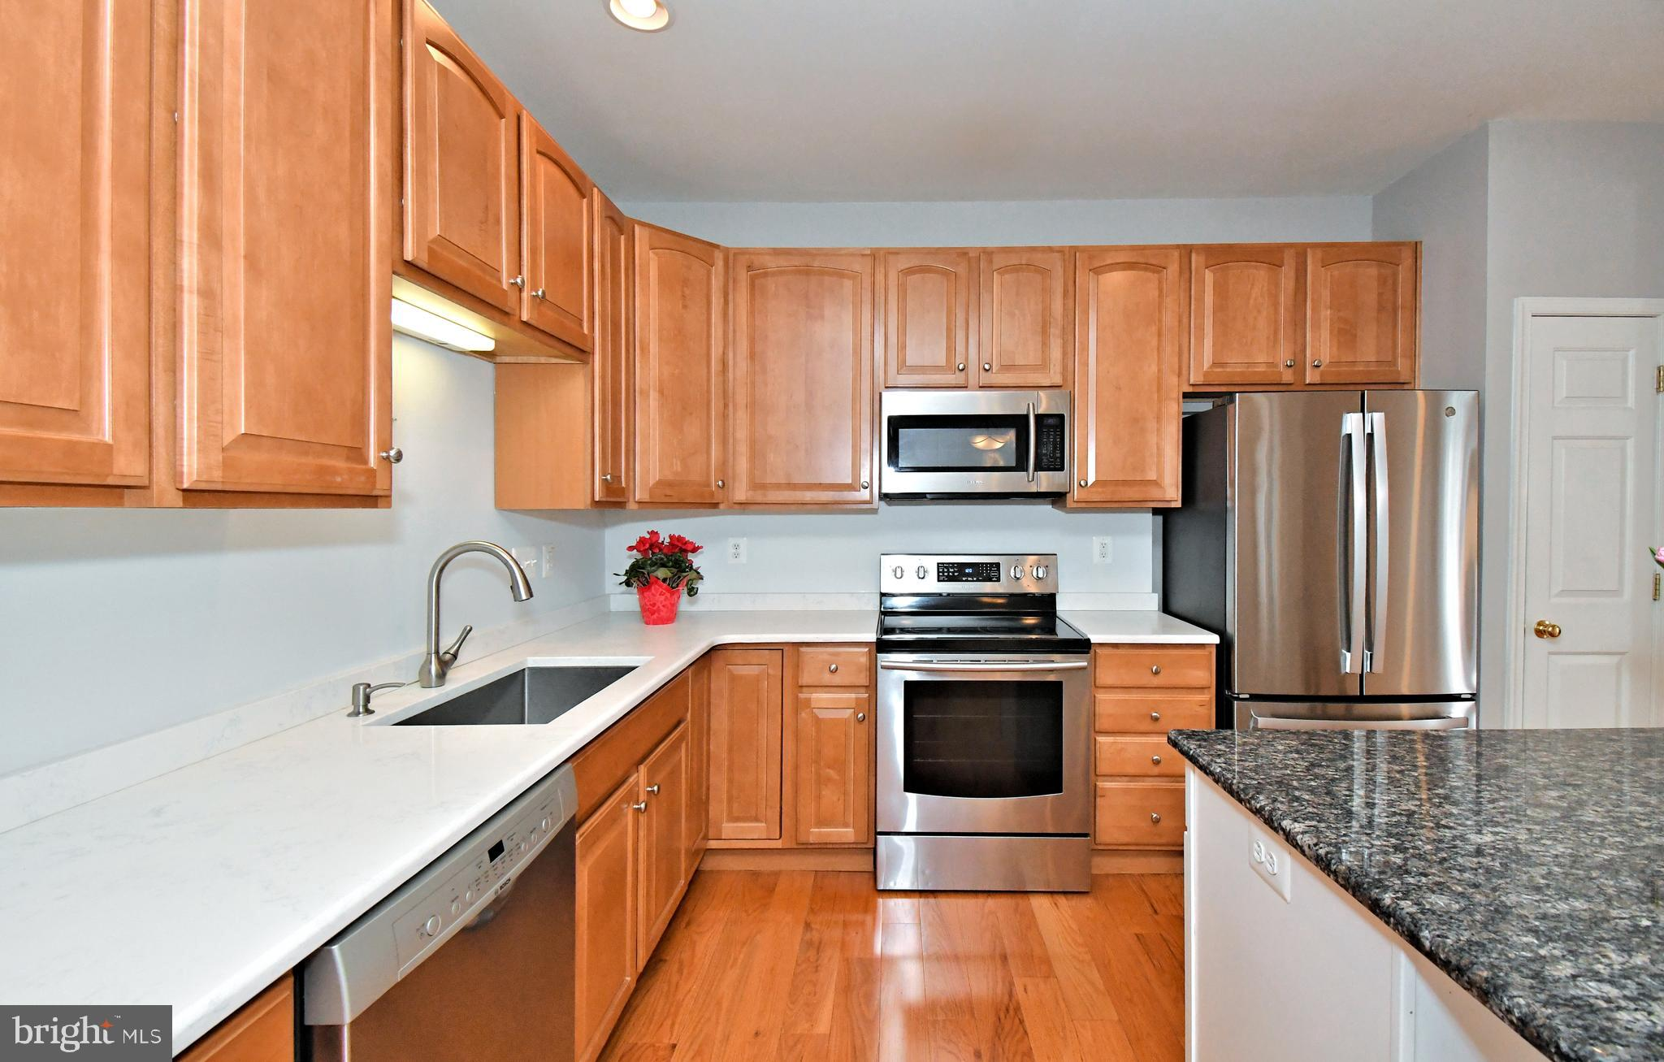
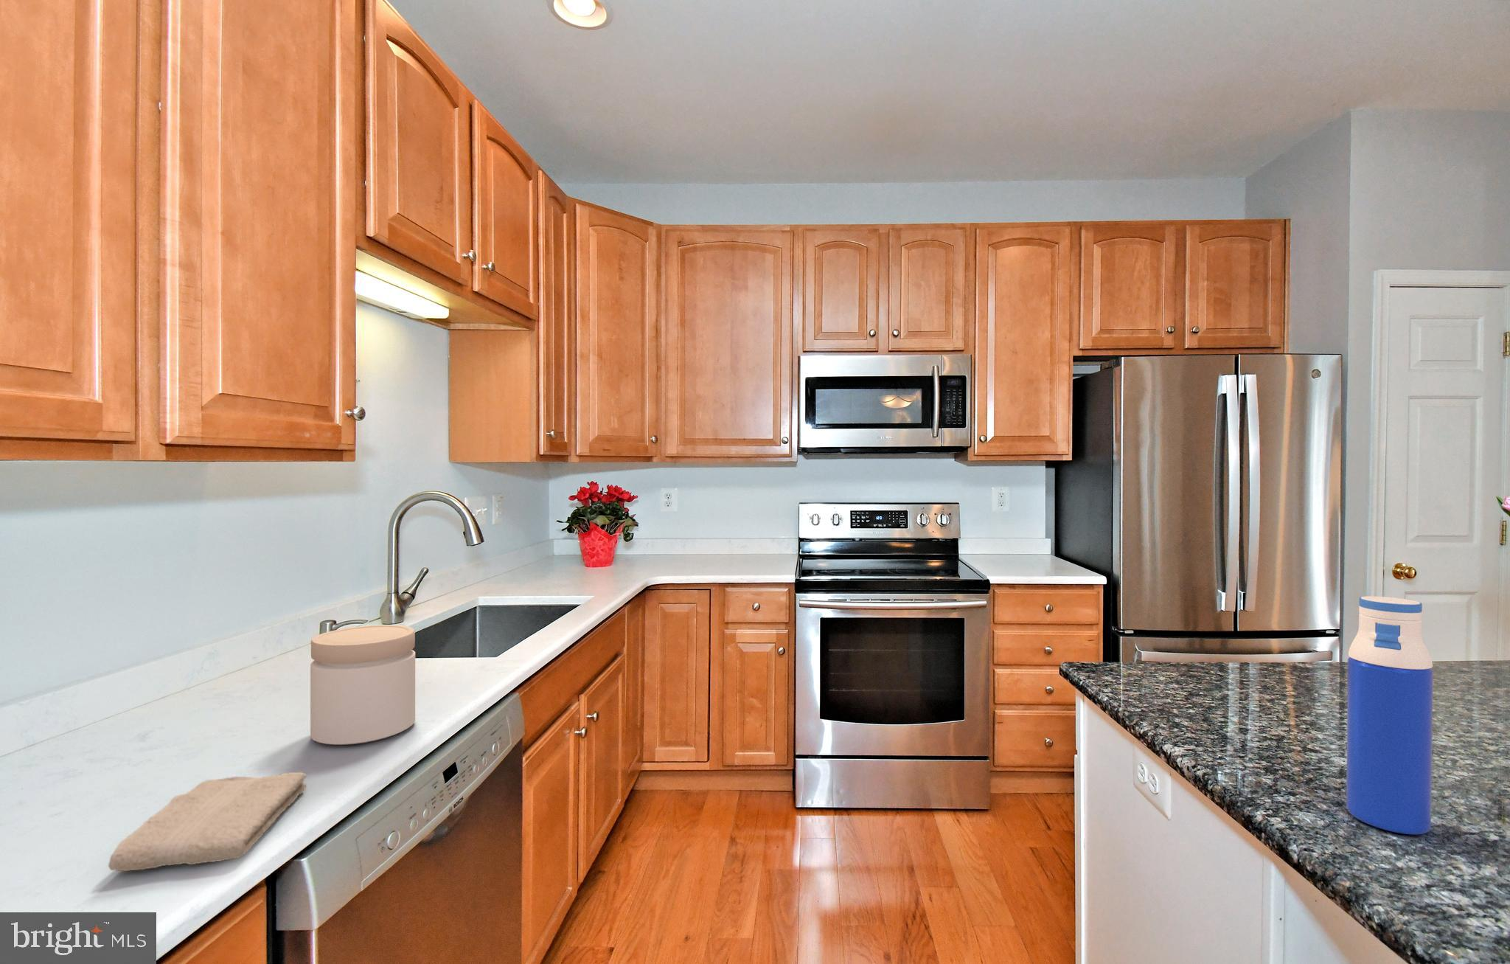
+ jar (364, 682)
+ water bottle (1388, 710)
+ washcloth (221, 814)
